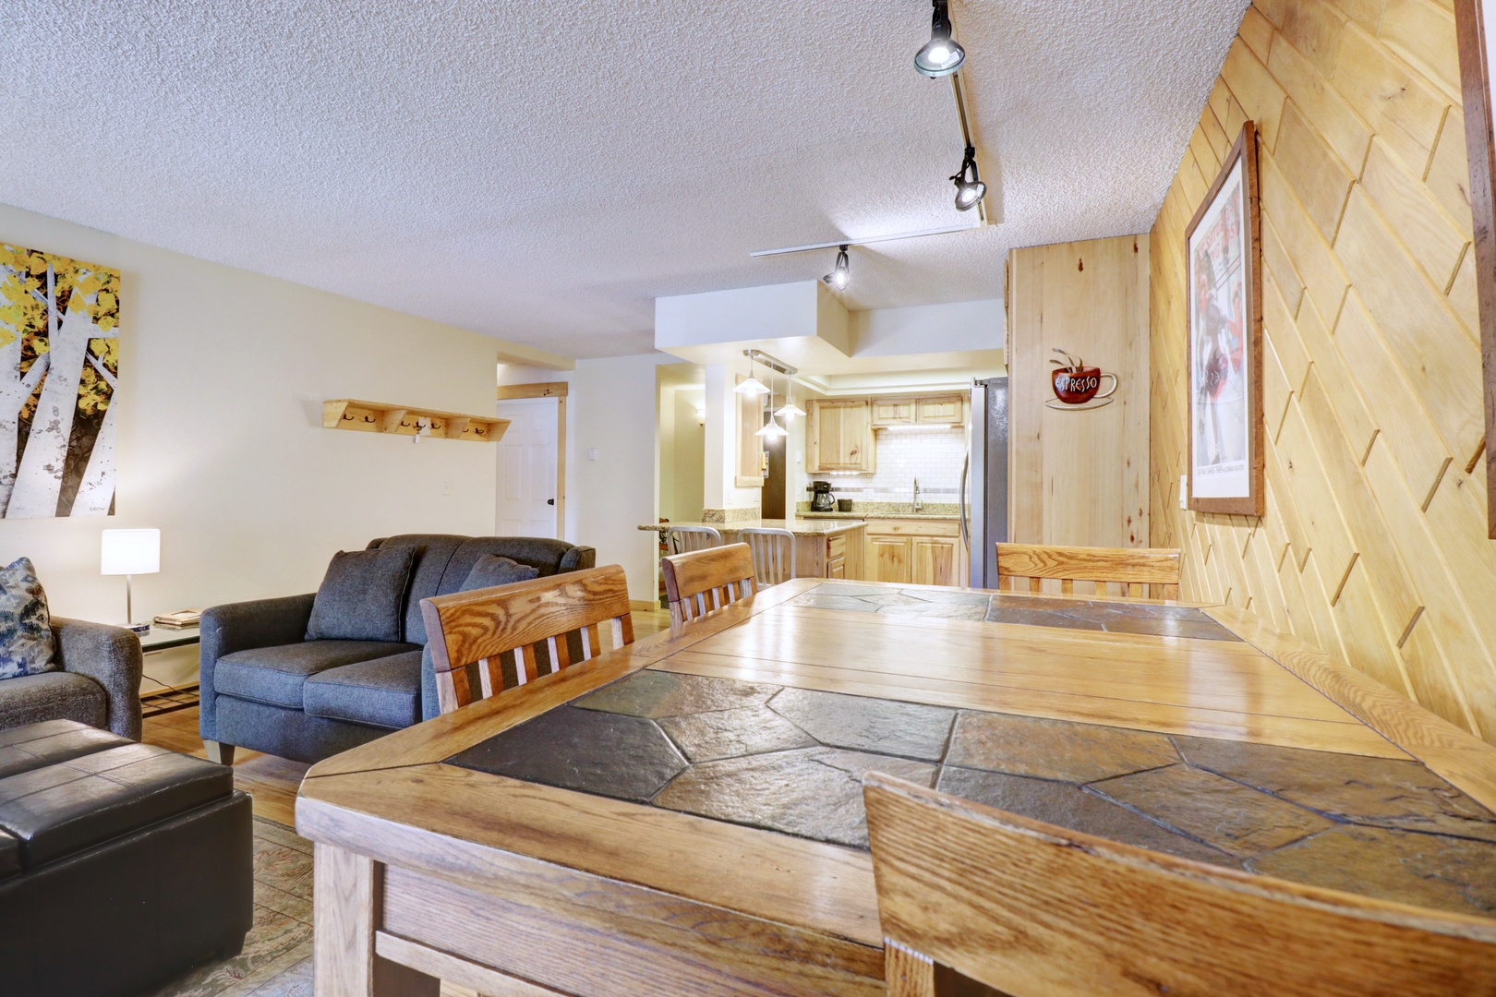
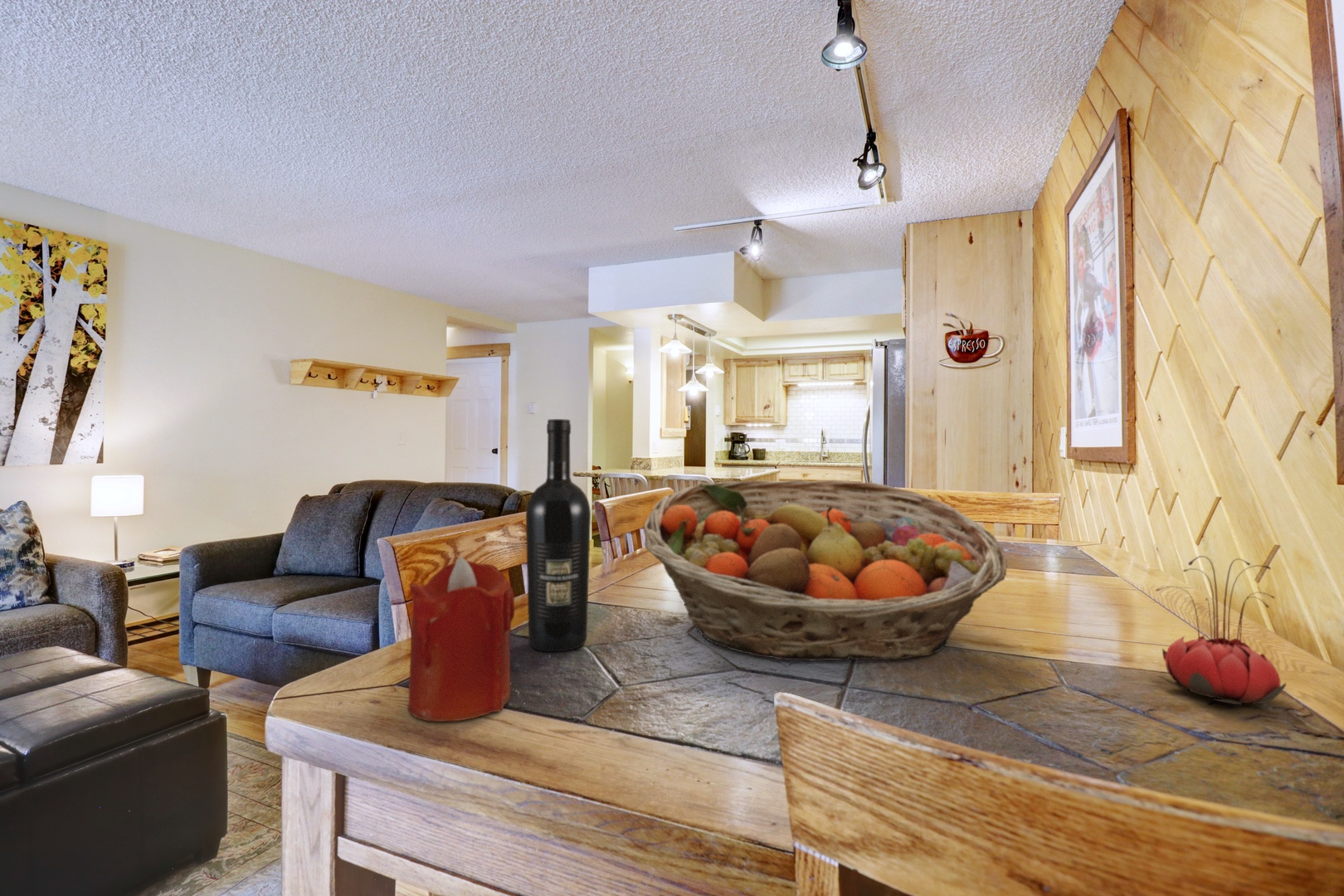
+ fruit basket (814, 555)
+ wine bottle (558, 531)
+ flower (1218, 625)
+ candle (463, 628)
